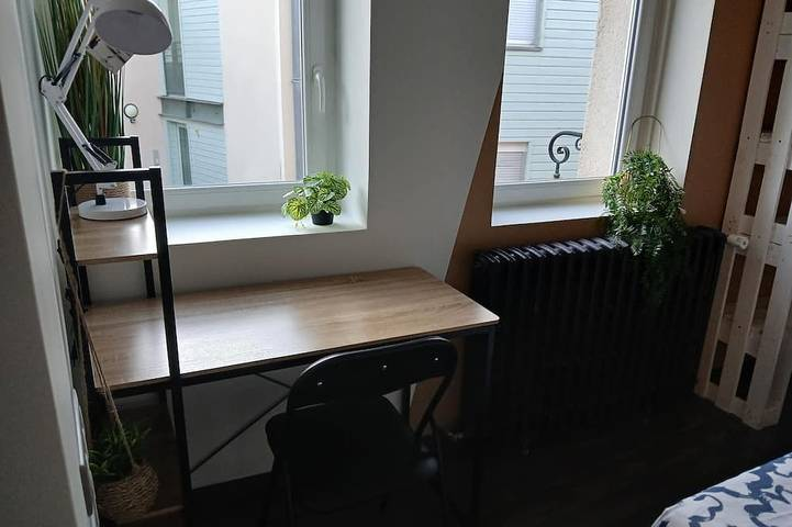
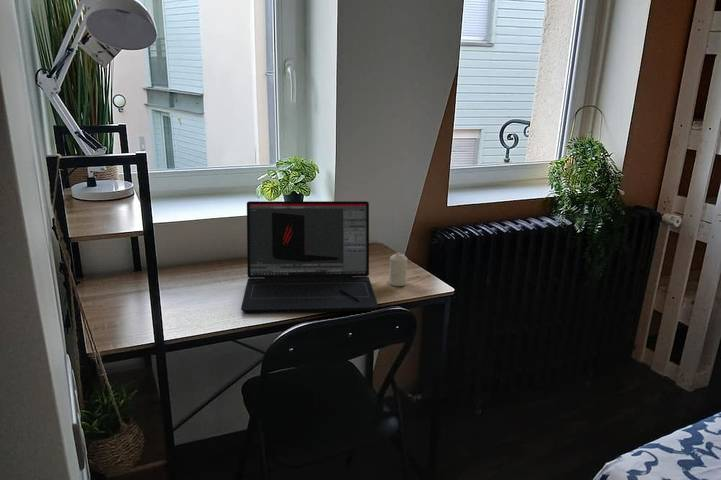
+ candle (398, 268)
+ laptop (309, 253)
